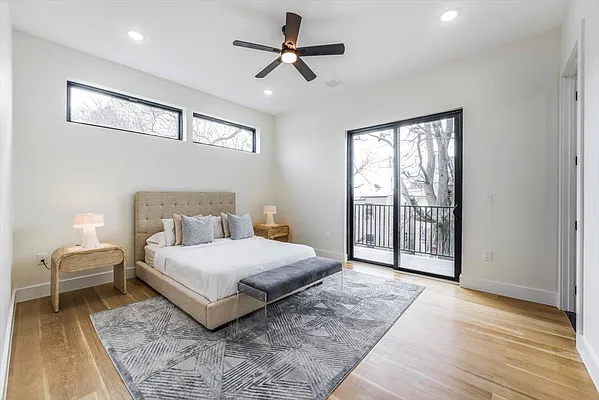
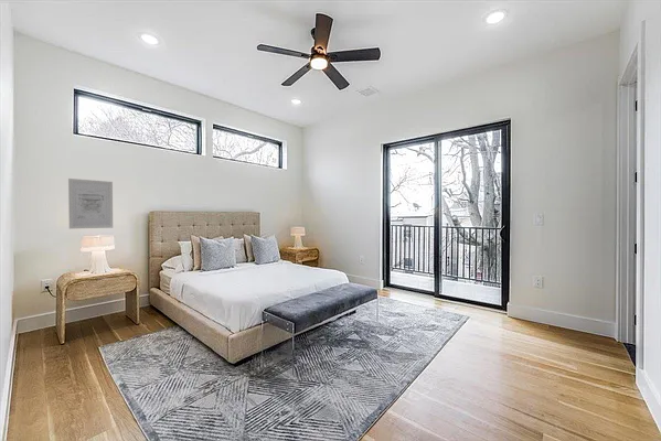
+ wall art (92, 204)
